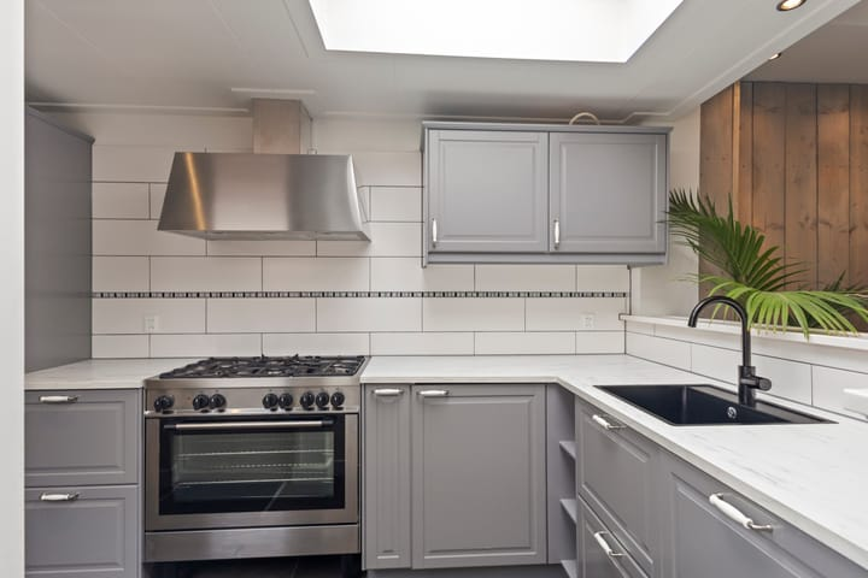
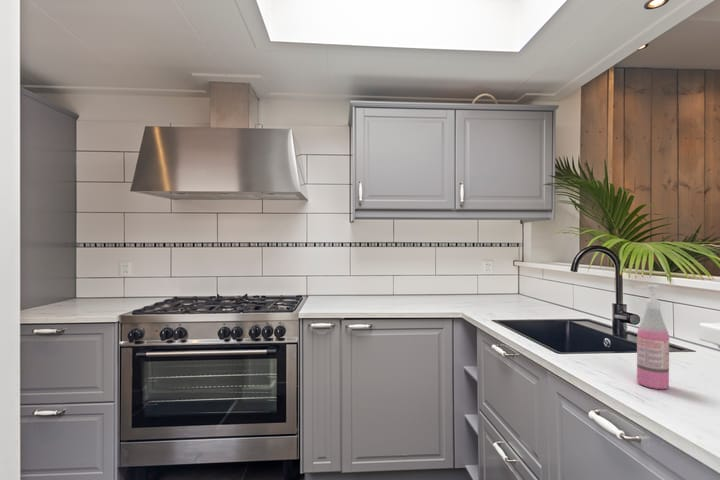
+ soap dispenser (651, 334)
